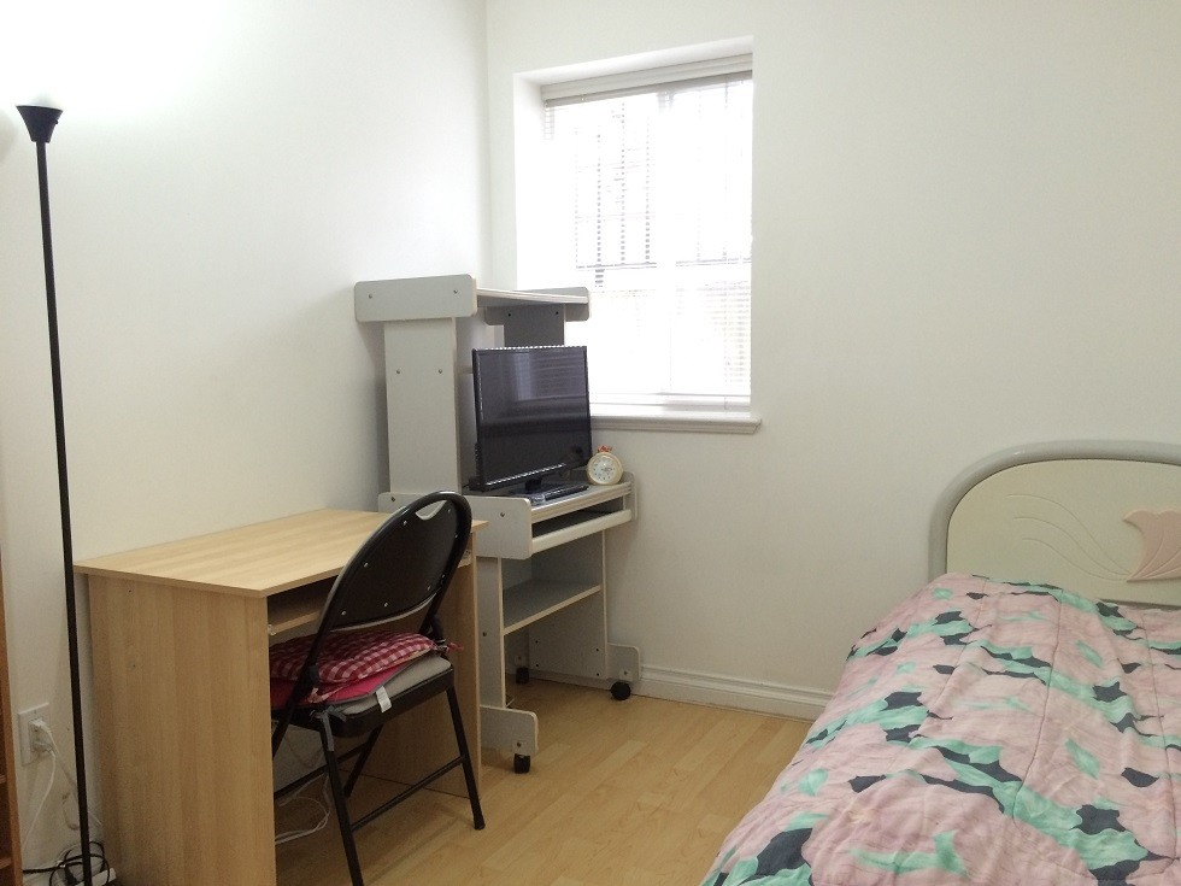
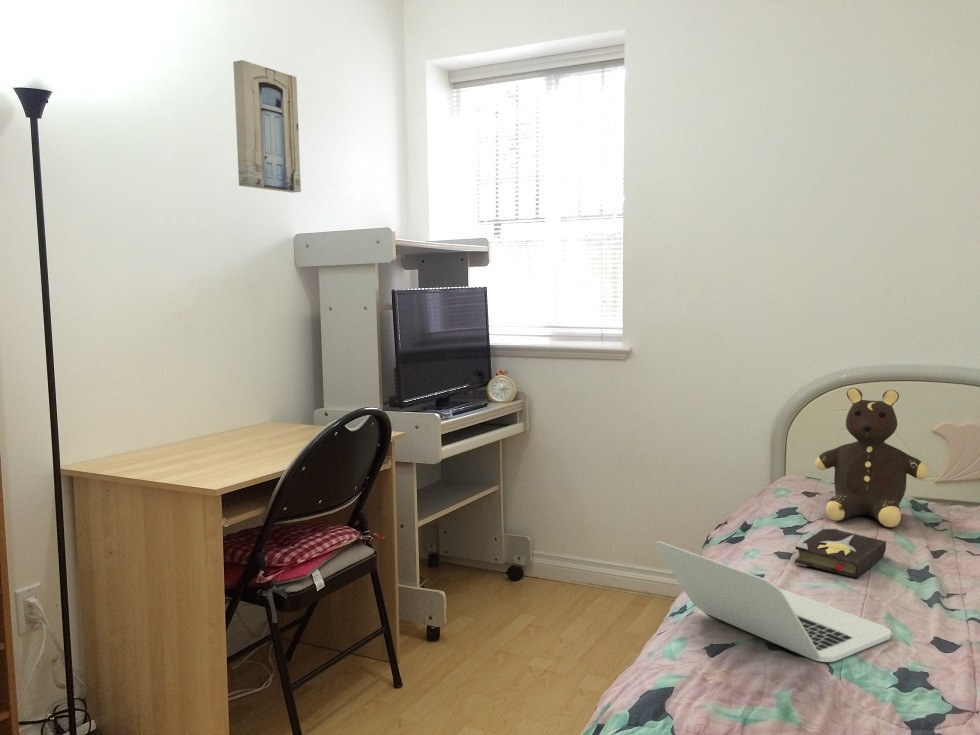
+ hardback book (840, 550)
+ teddy bear (868, 454)
+ laptop (772, 586)
+ wall art (268, 129)
